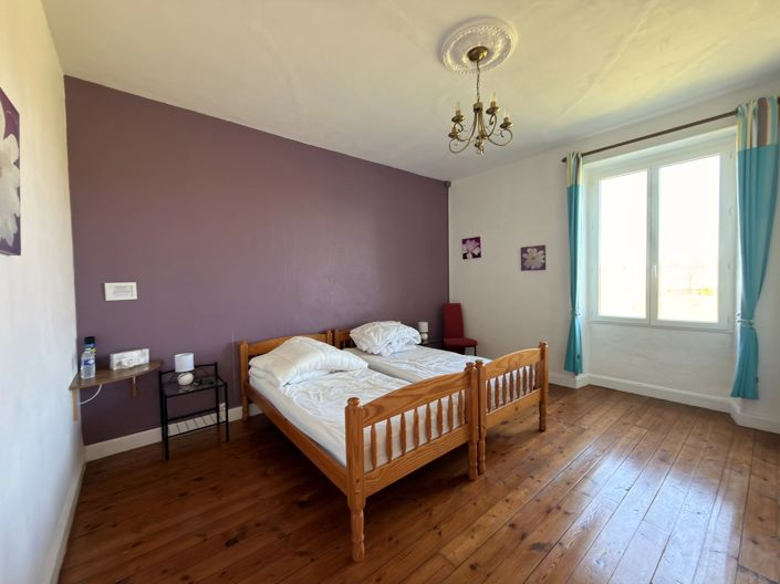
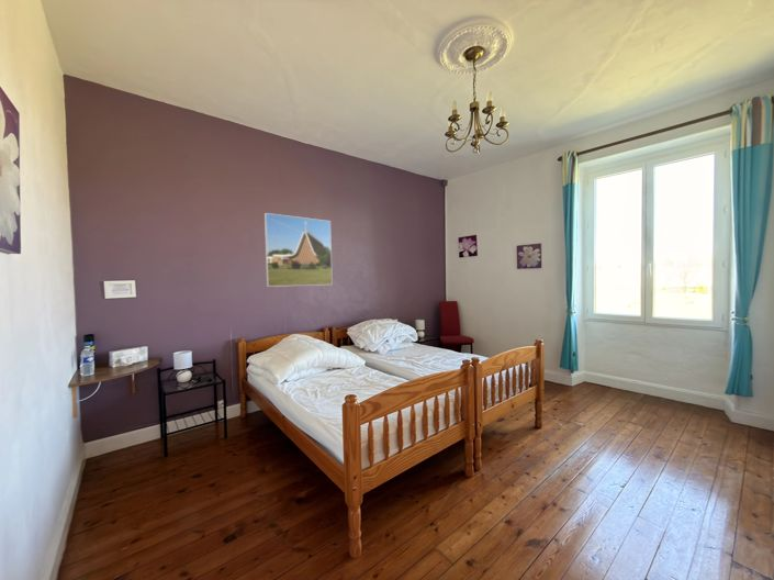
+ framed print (300, 252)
